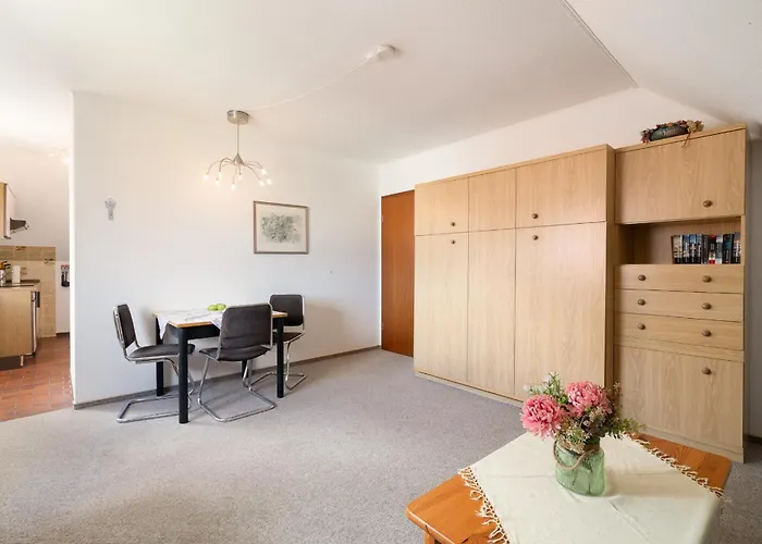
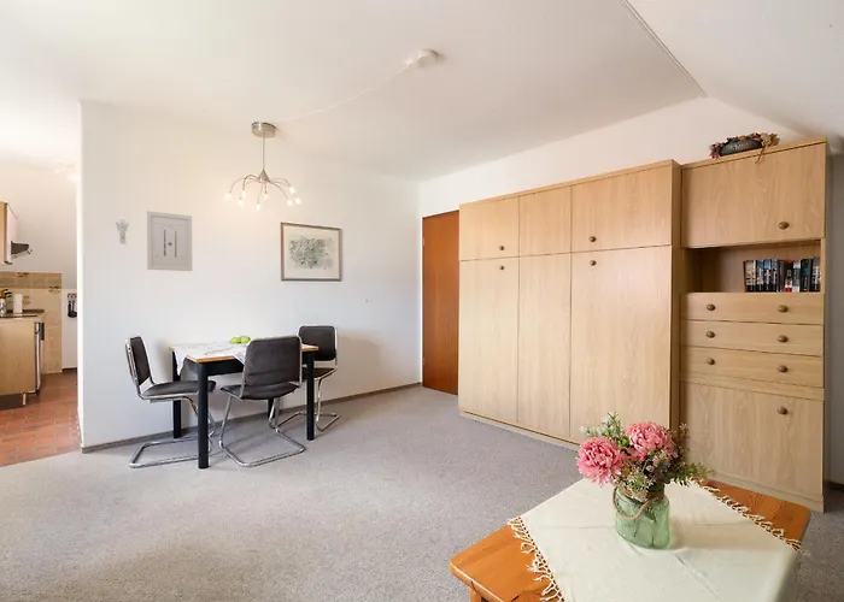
+ wall art (170, 241)
